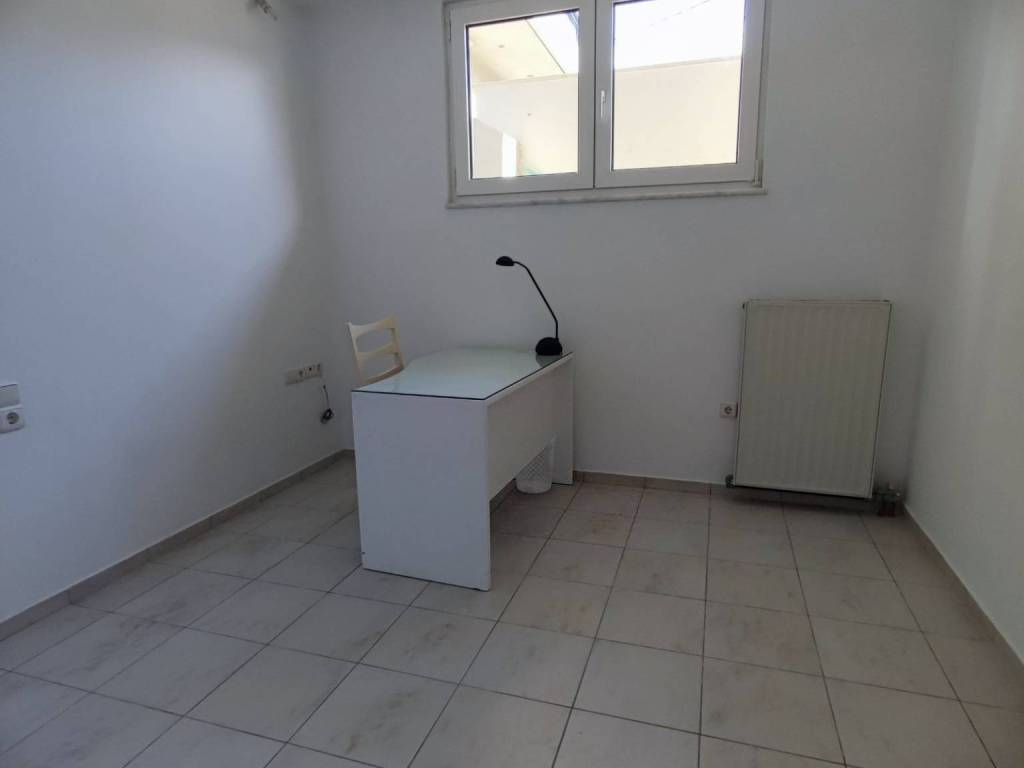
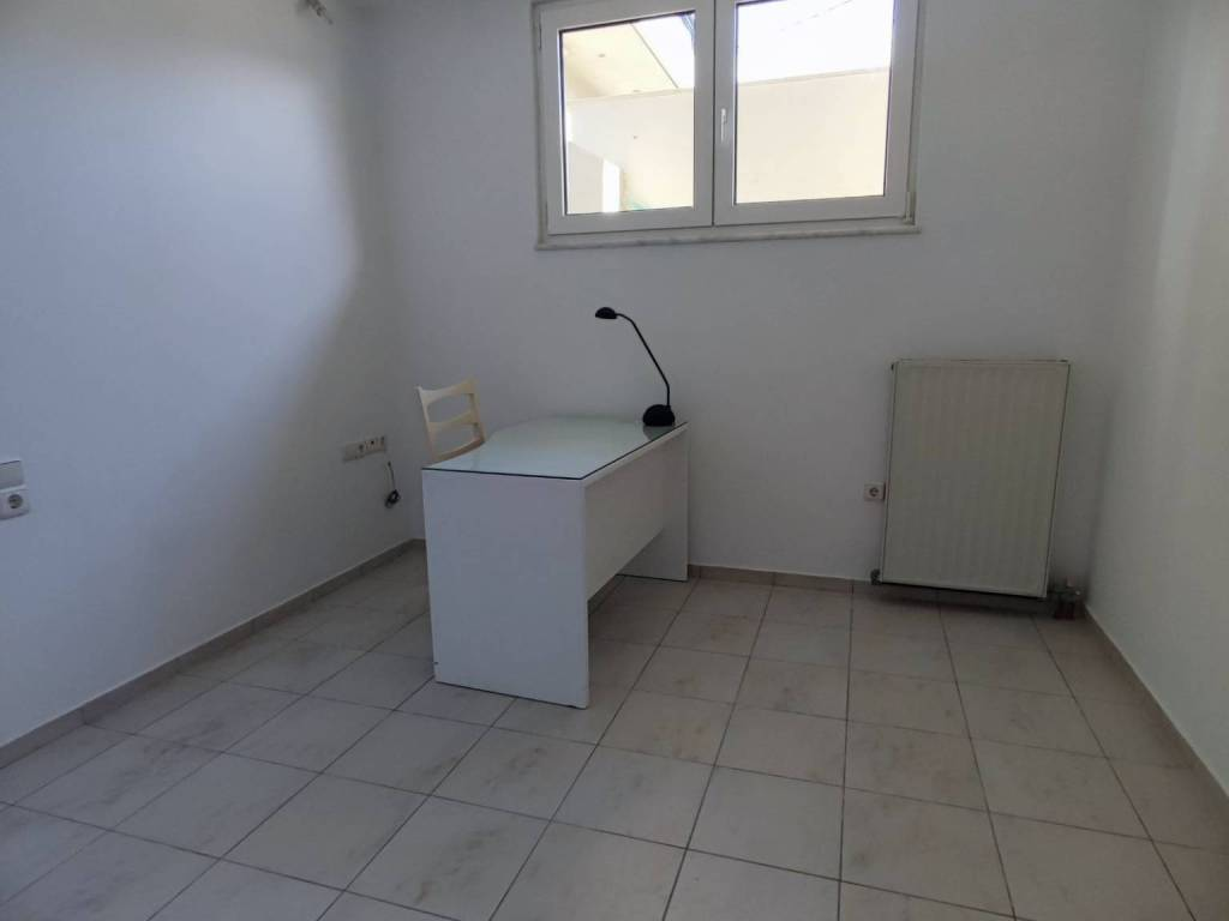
- wastebasket (534, 461)
